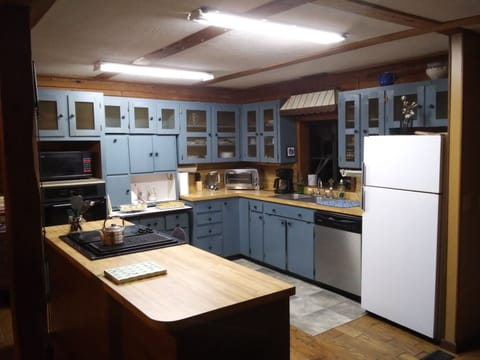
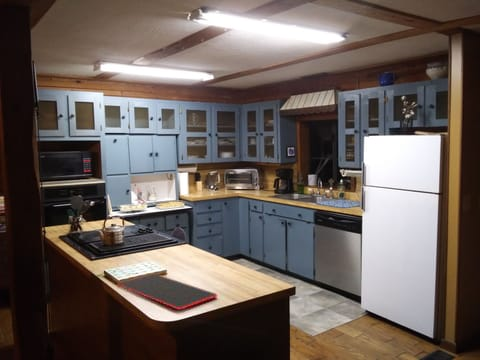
+ cutting board (165, 290)
